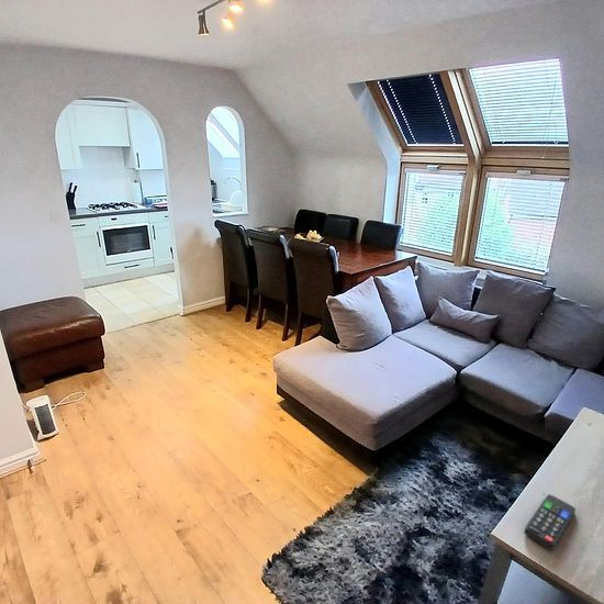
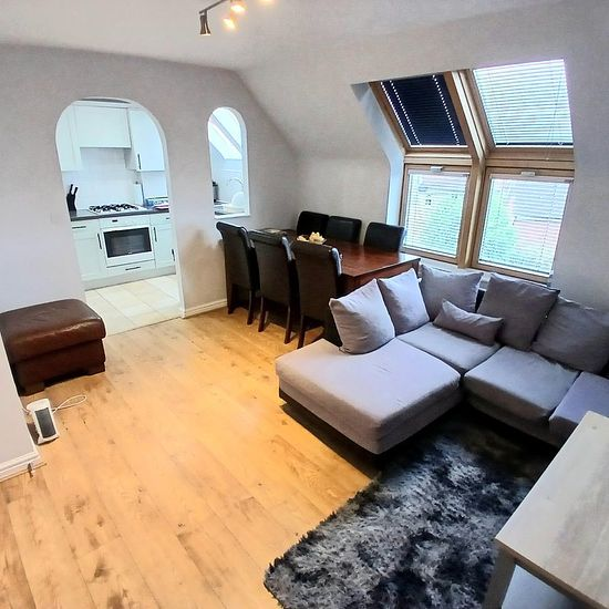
- remote control (550, 519)
